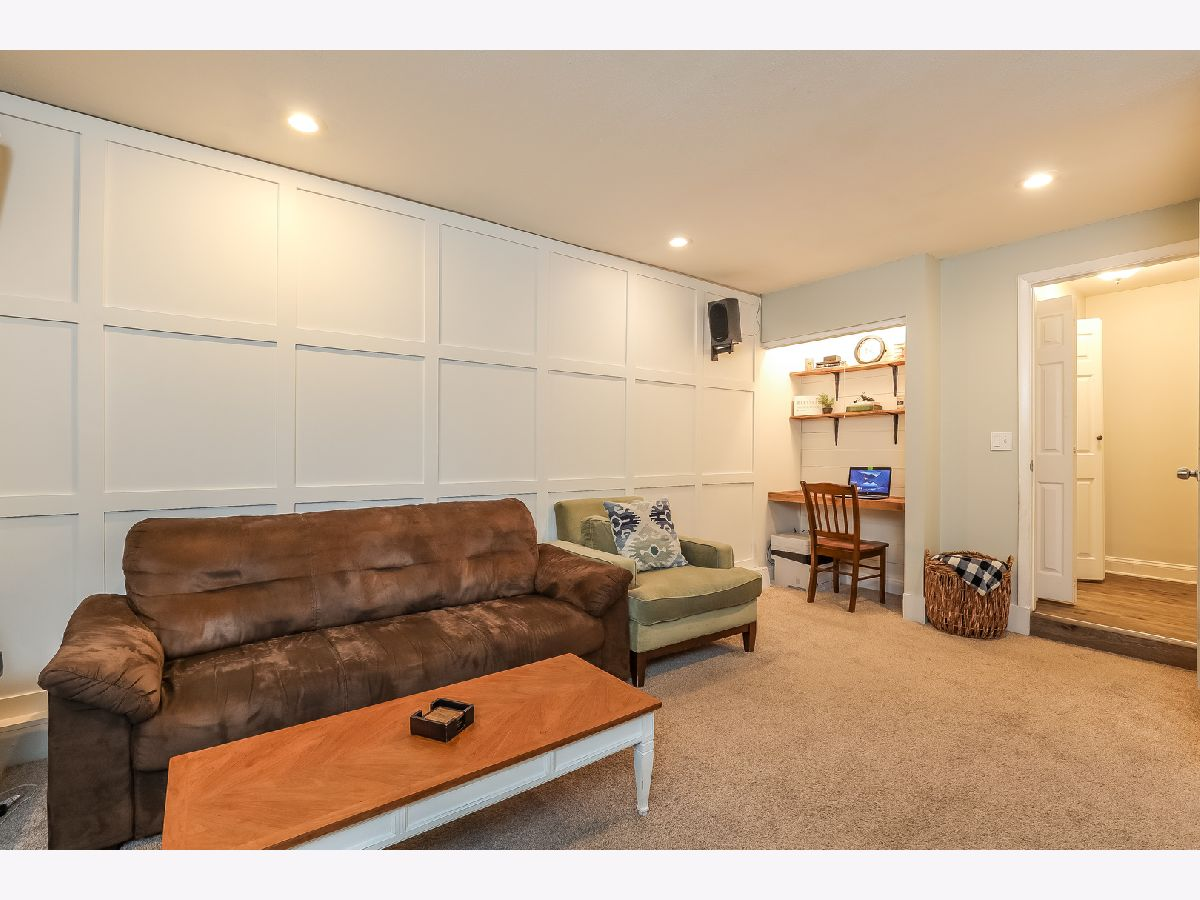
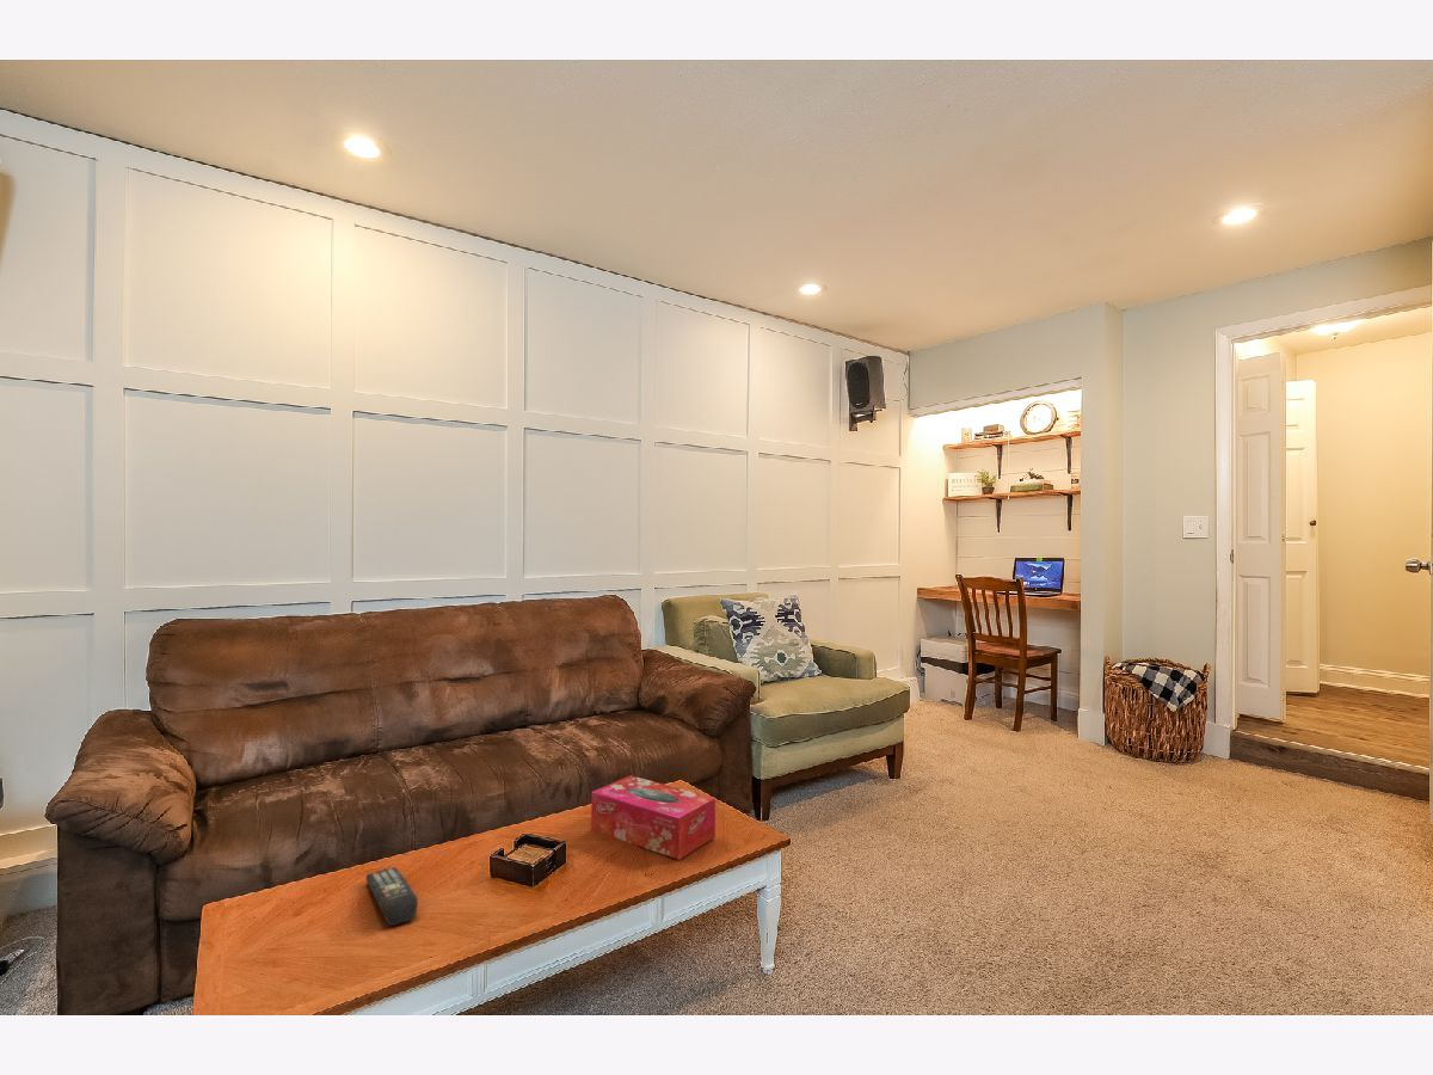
+ remote control (390, 891)
+ tissue box (652, 813)
